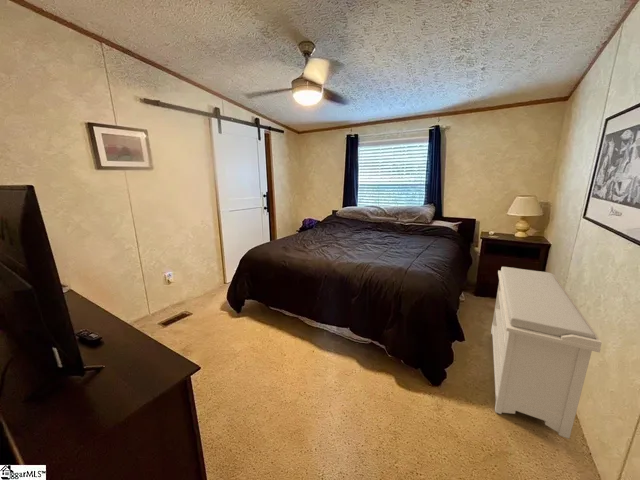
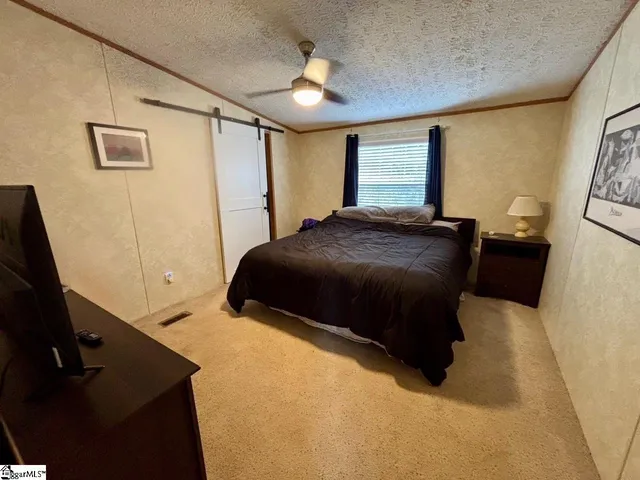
- bench (527, 333)
